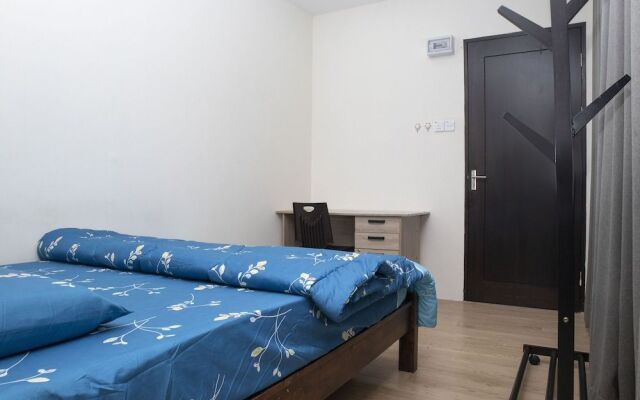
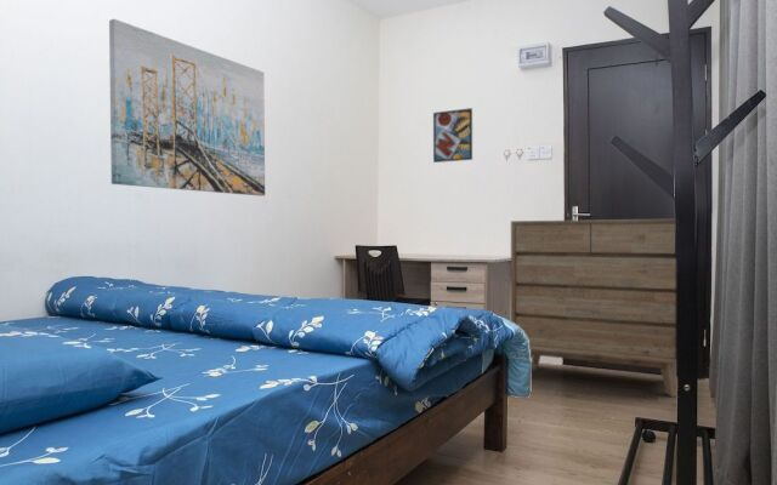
+ wall art (198, 120)
+ dresser (596, 299)
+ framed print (452, 136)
